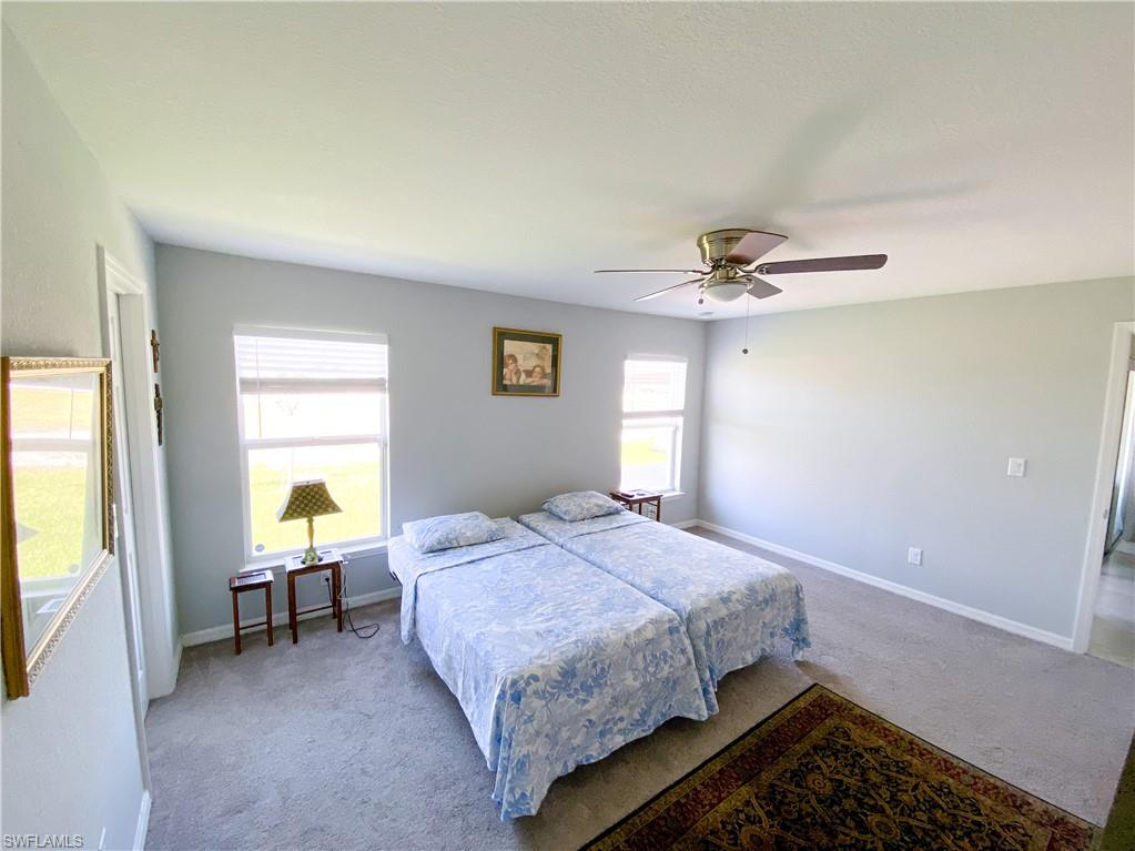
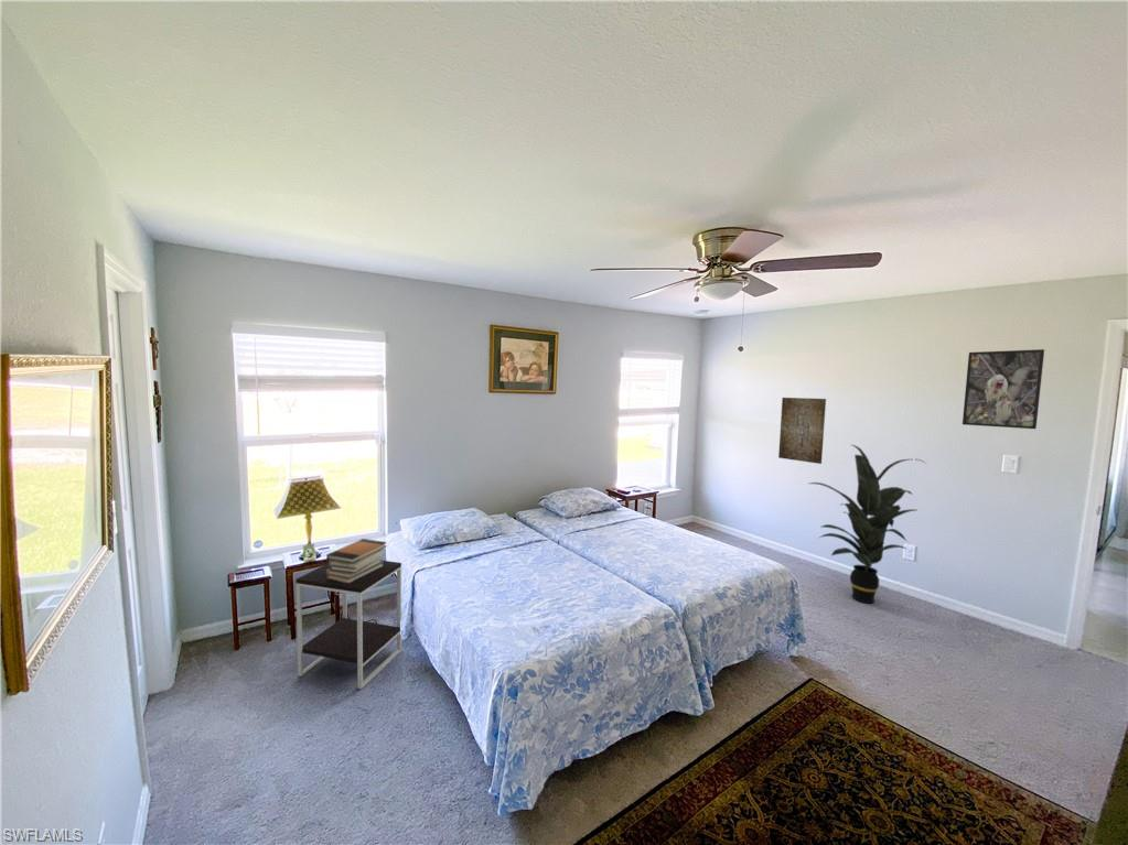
+ indoor plant (863, 521)
+ book stack (357, 559)
+ side table (352, 619)
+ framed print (1000, 389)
+ wall art (801, 429)
